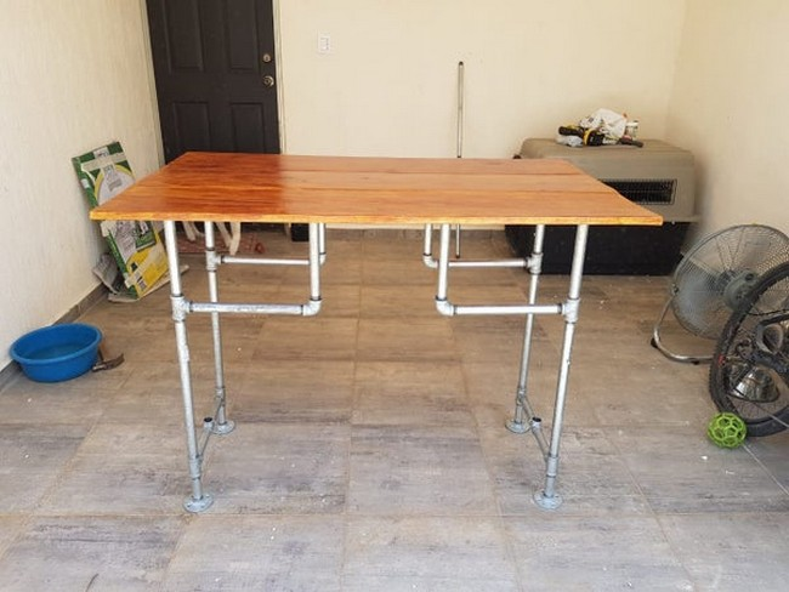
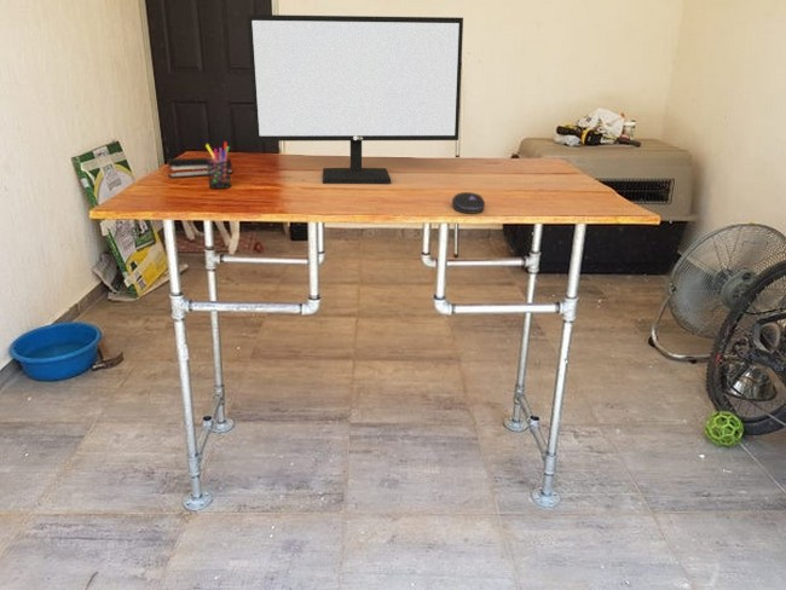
+ pen holder (220, 163)
+ stapler (200, 166)
+ monitor (357, 99)
+ computer mouse (468, 199)
